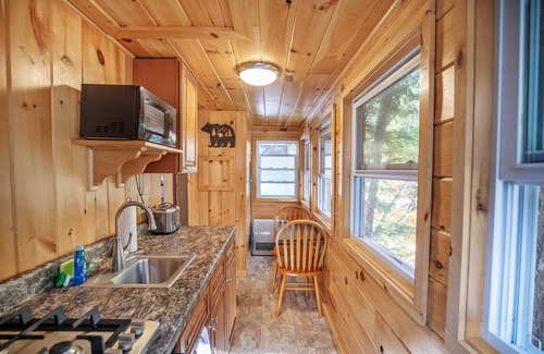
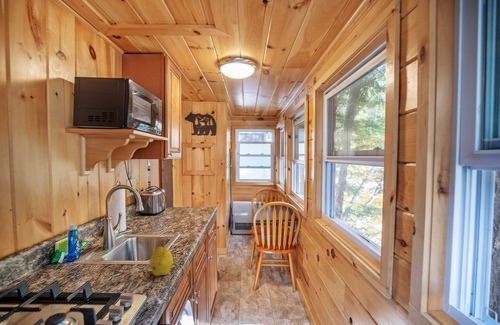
+ fruit (161, 260)
